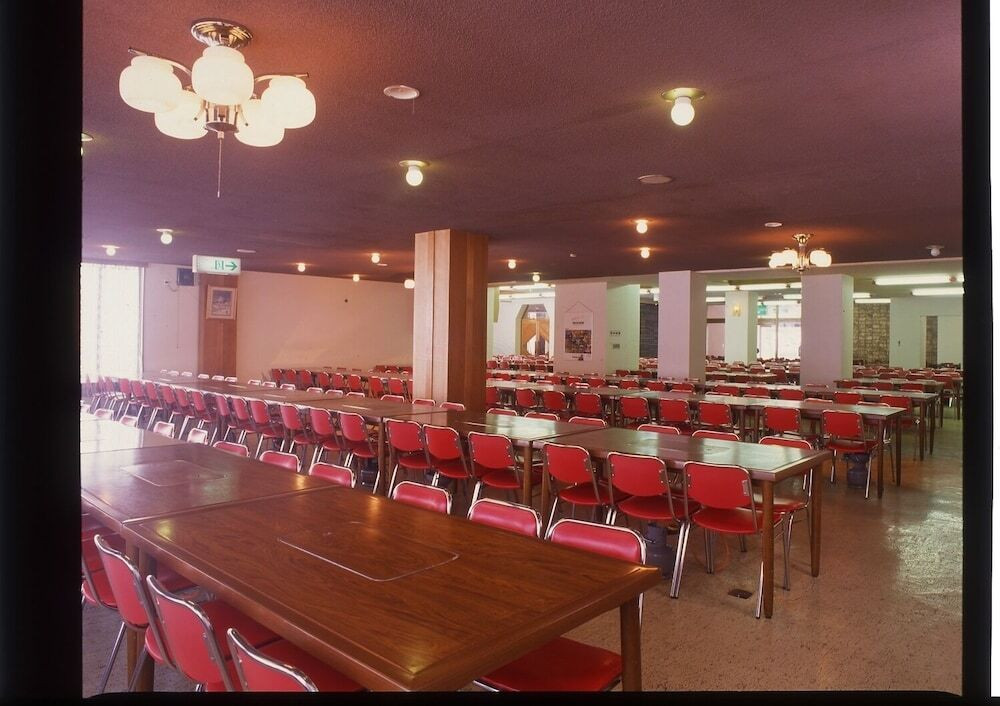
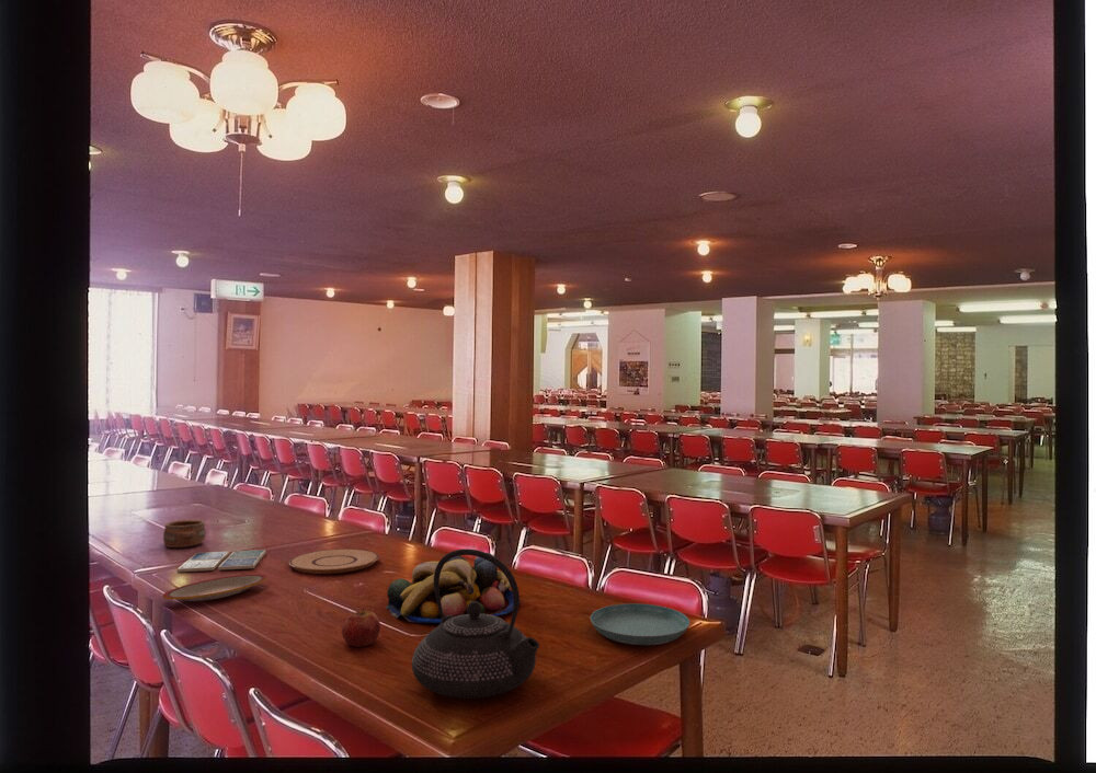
+ apple (361, 624)
+ teapot (480, 618)
+ fruit bowl (455, 580)
+ saucer (639, 624)
+ plate (217, 589)
+ pottery (184, 533)
+ plate (334, 561)
+ drink coaster (222, 559)
